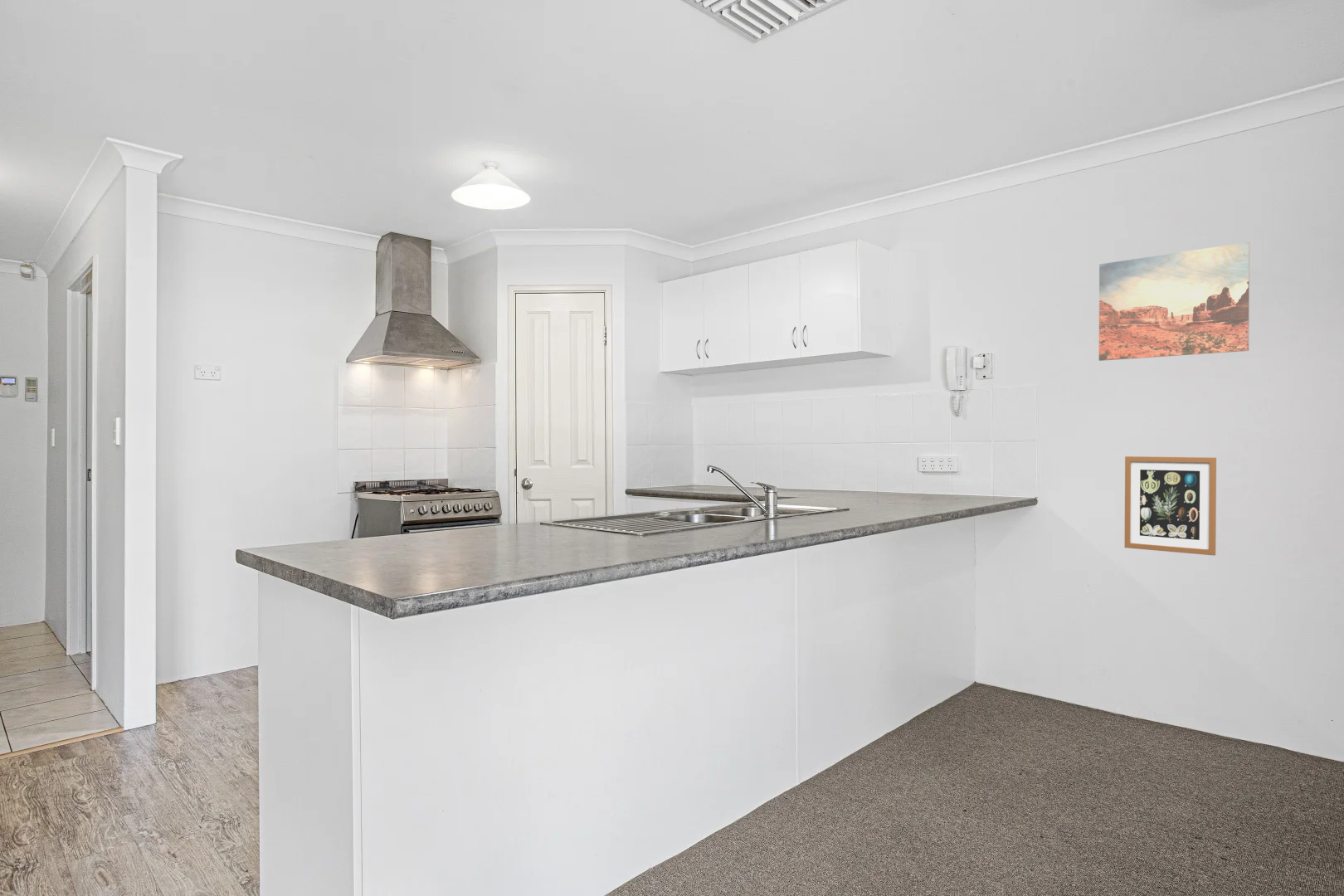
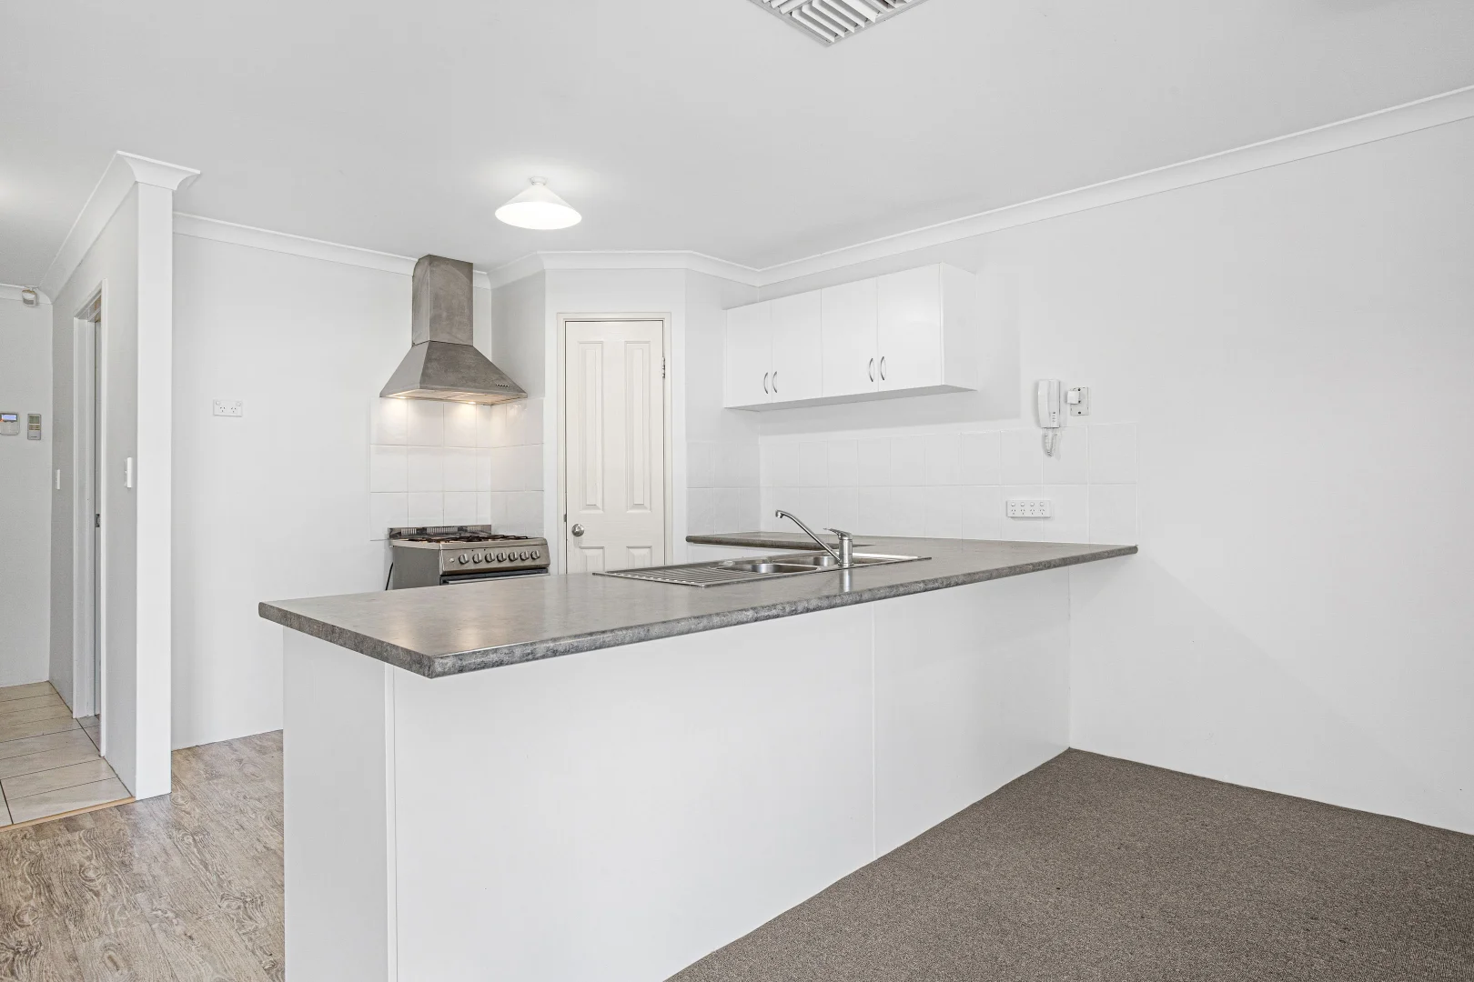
- wall art (1170, 304)
- wall art (1168, 504)
